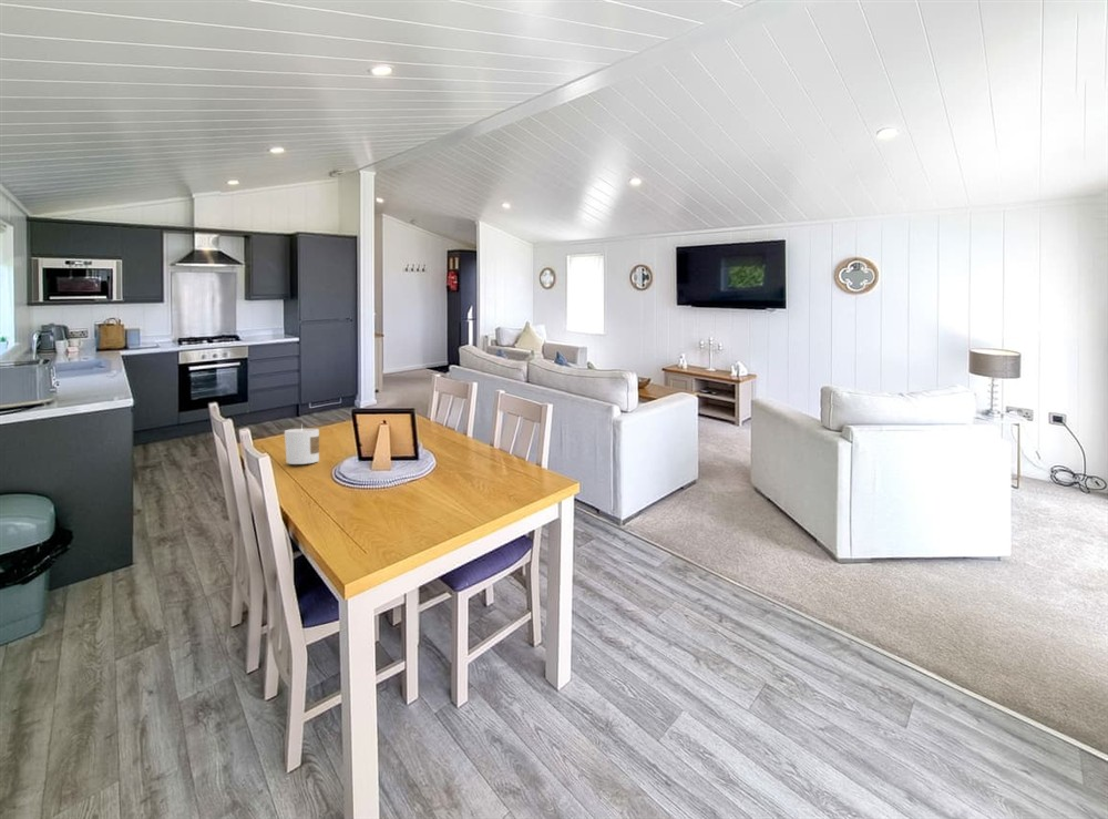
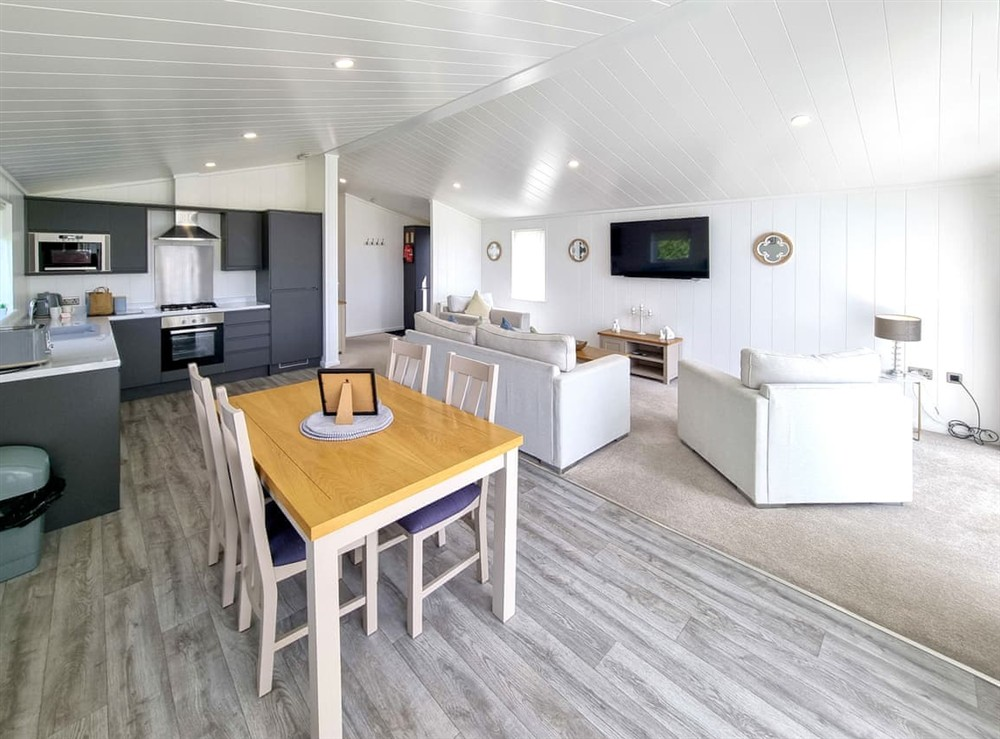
- candle (301, 442)
